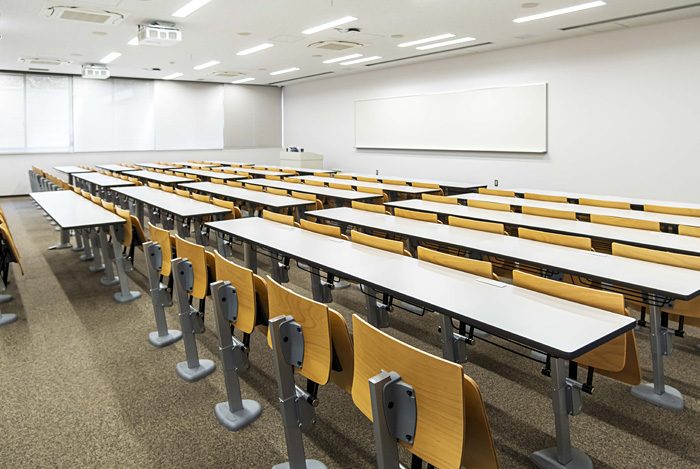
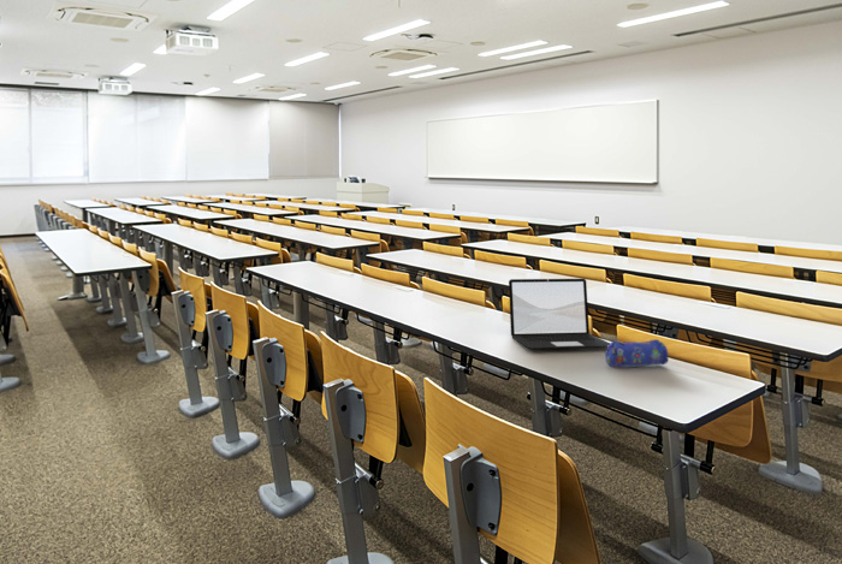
+ laptop (559, 311)
+ pencil case (635, 352)
